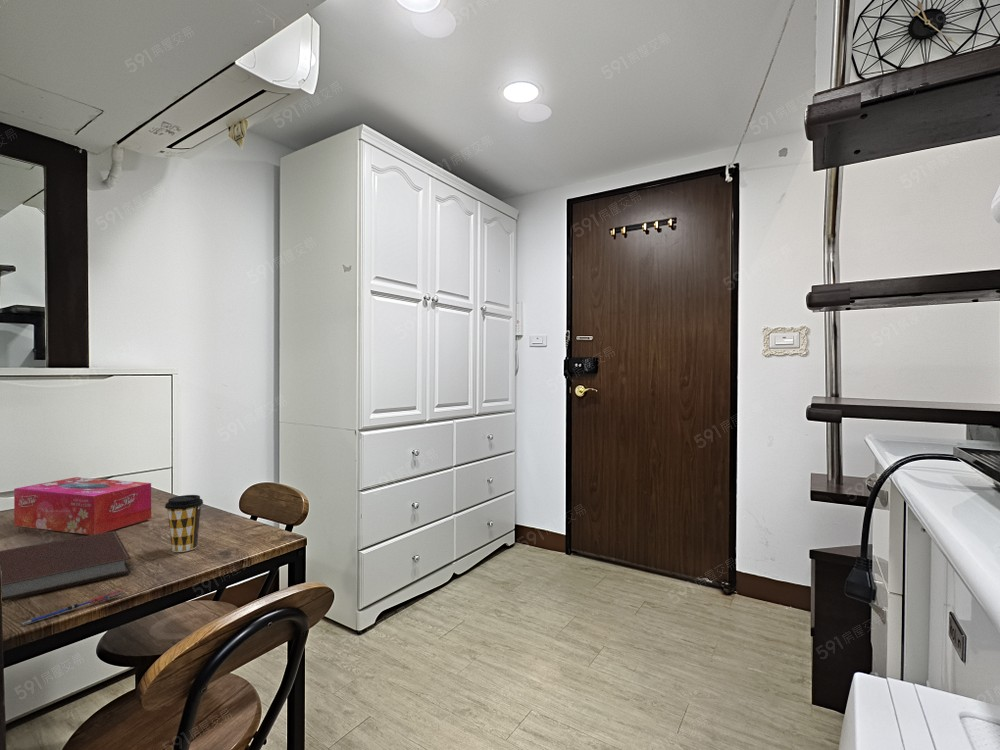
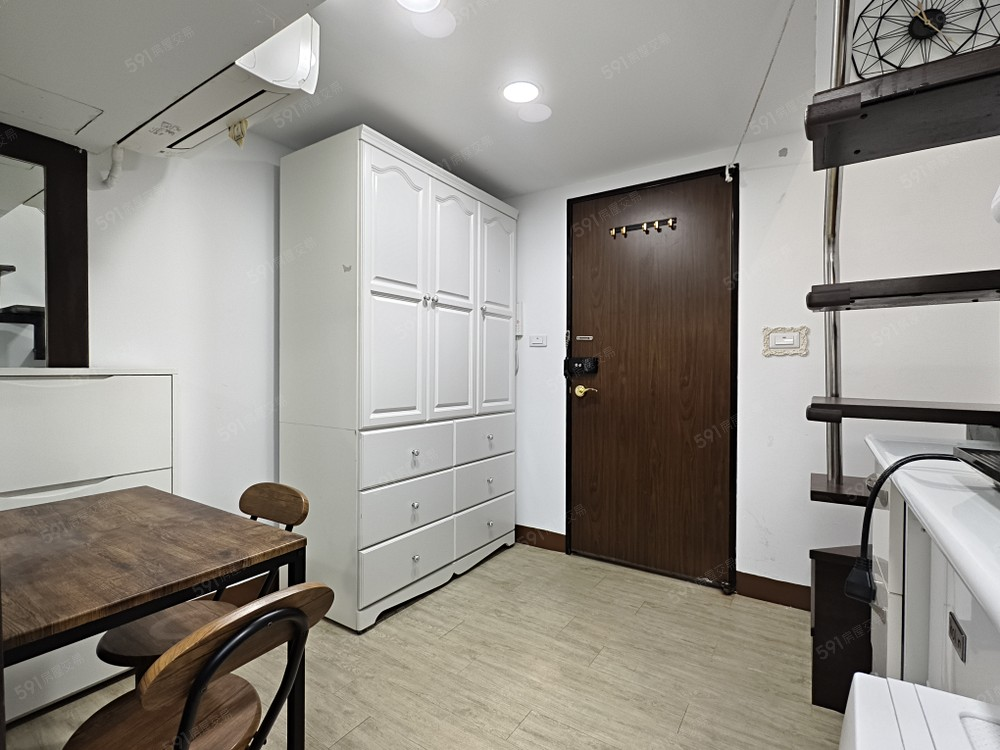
- tissue box (84, 503)
- notebook (62, 561)
- coffee cup (184, 523)
- pen (75, 606)
